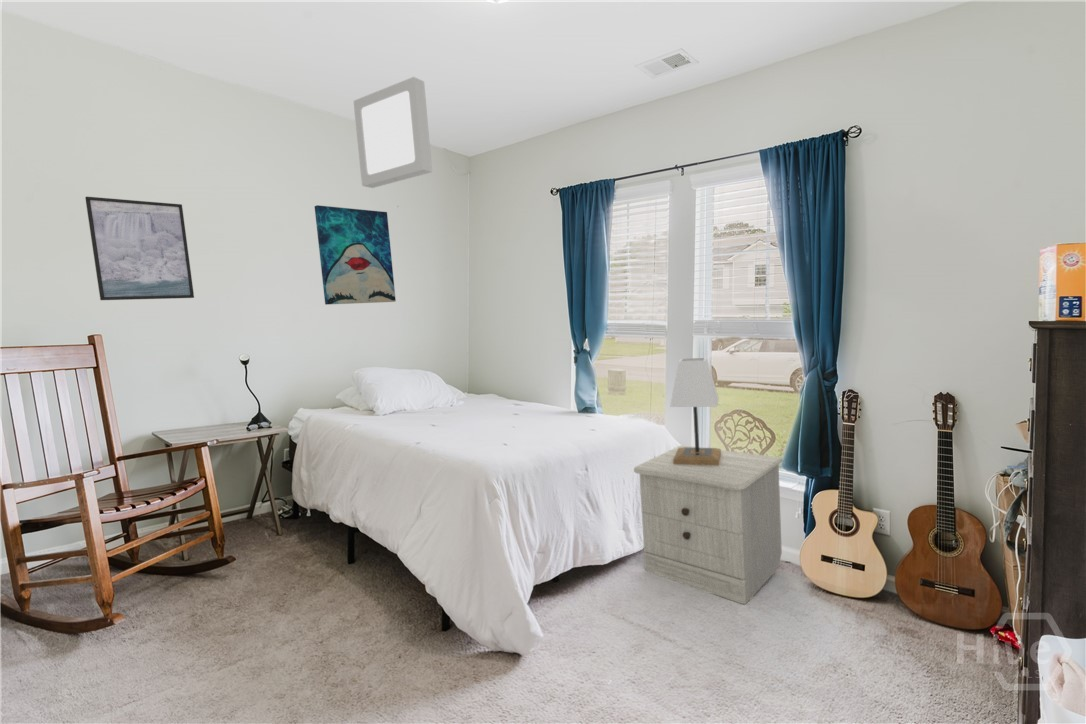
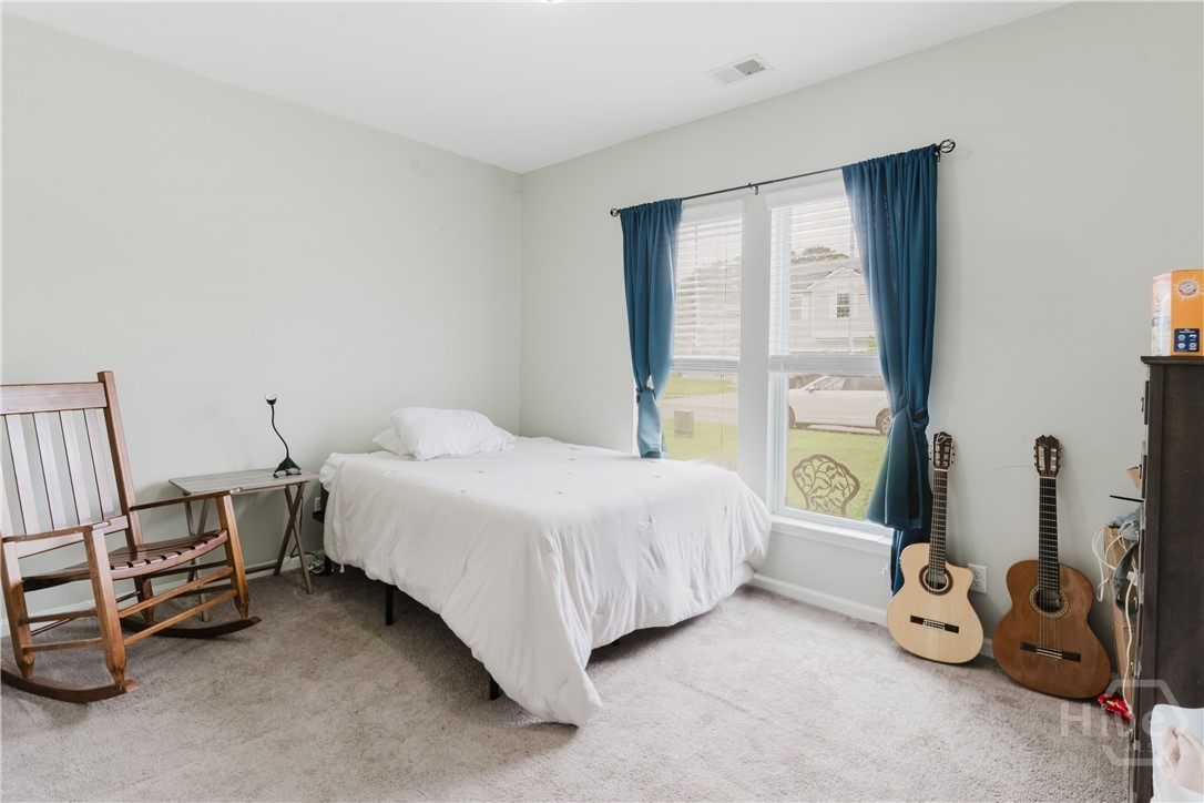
- wall art (357, 256)
- lamp (695, 409)
- ceiling light (391, 135)
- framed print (142, 250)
- nightstand (708, 517)
